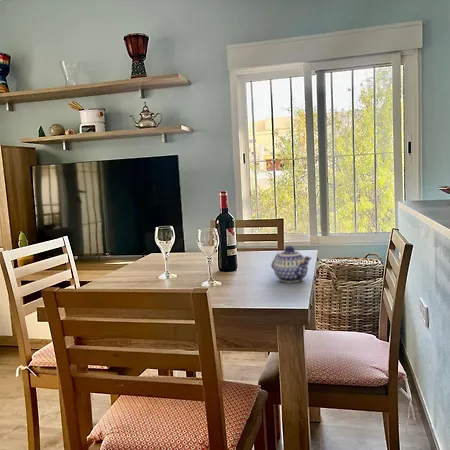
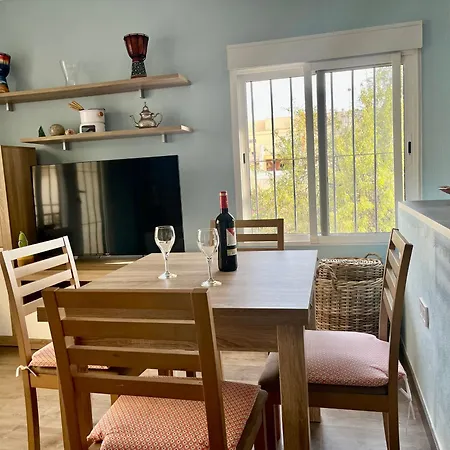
- teapot (290, 263)
